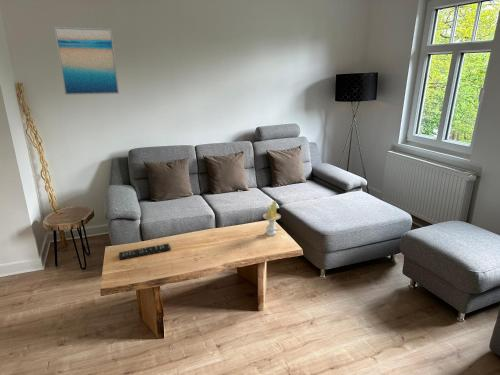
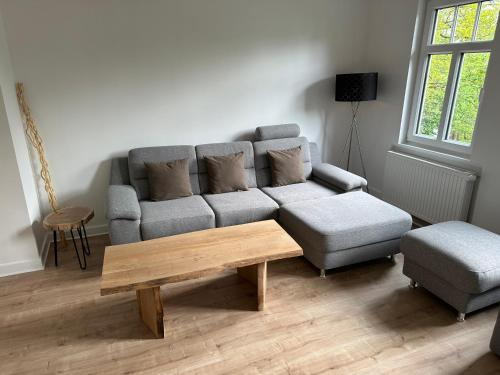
- remote control (145, 250)
- candle (271, 217)
- wall art (88, 62)
